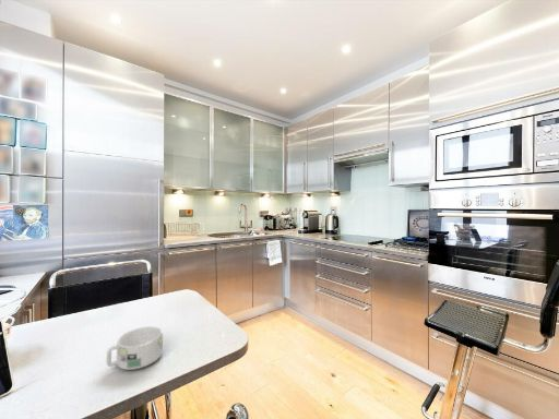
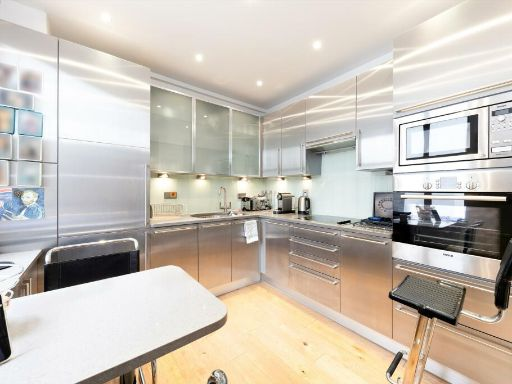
- mug (135, 349)
